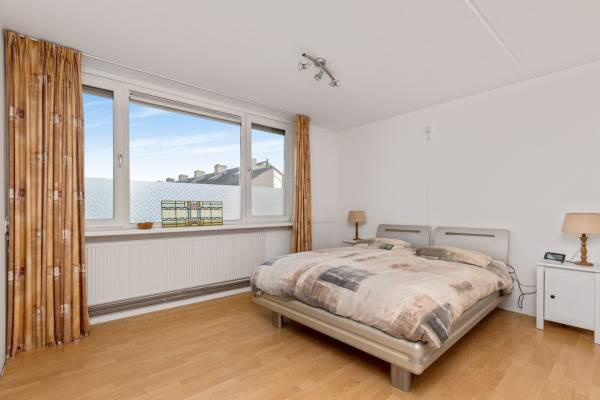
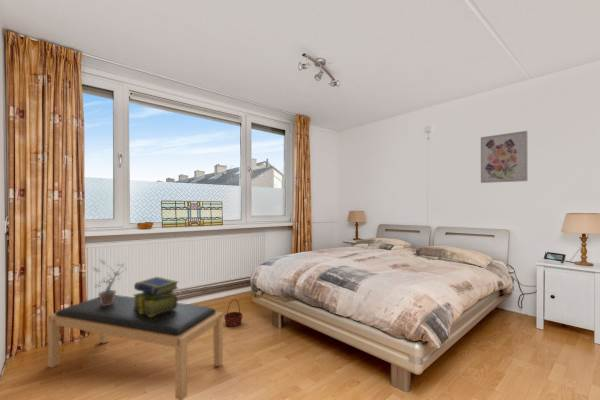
+ stack of books (156, 294)
+ basket (233, 312)
+ bench (136, 336)
+ potted plant (110, 279)
+ wall art (503, 158)
